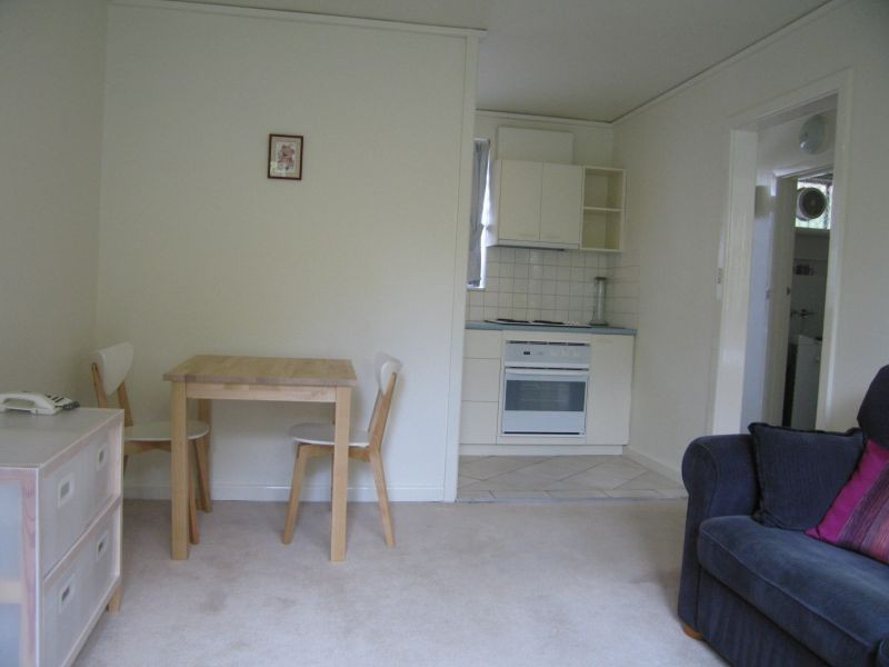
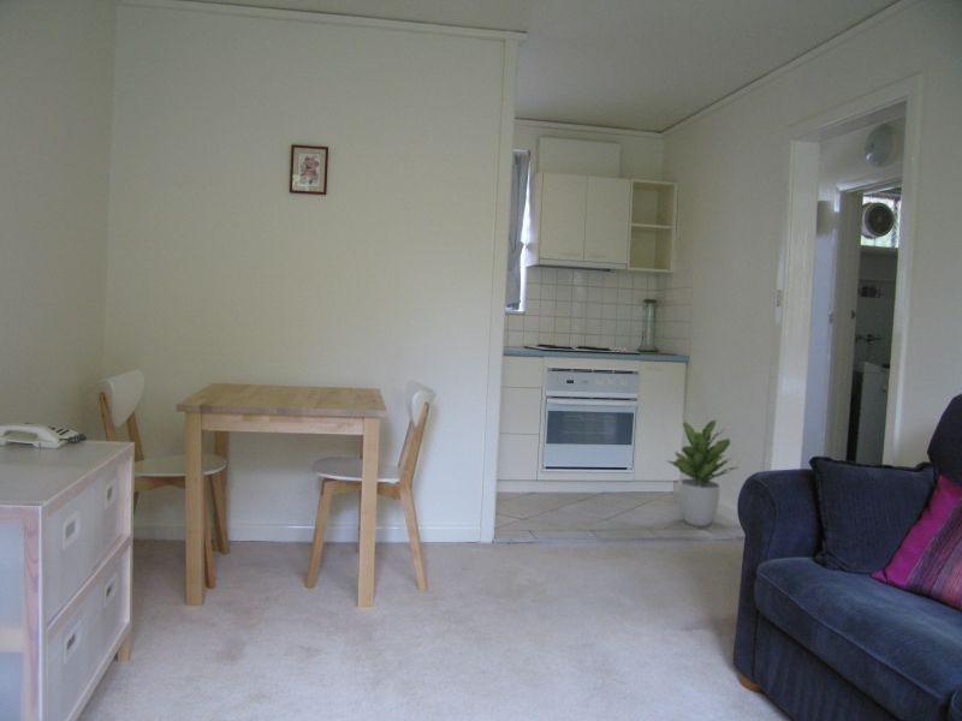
+ potted plant (697, 470)
